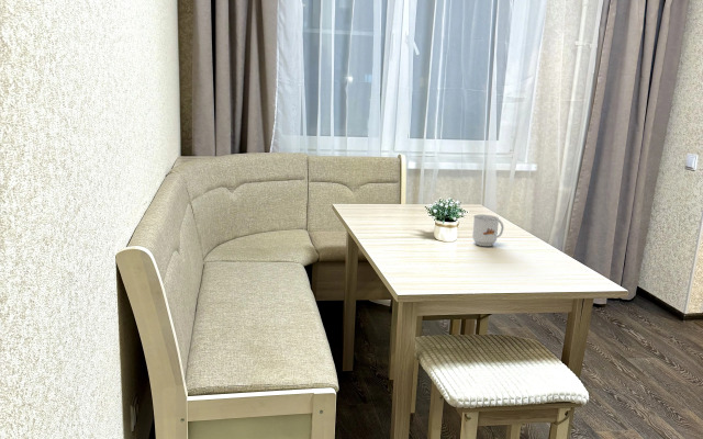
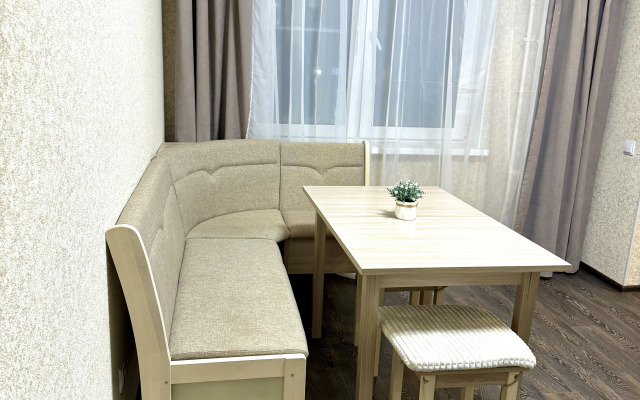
- mug (488, 230)
